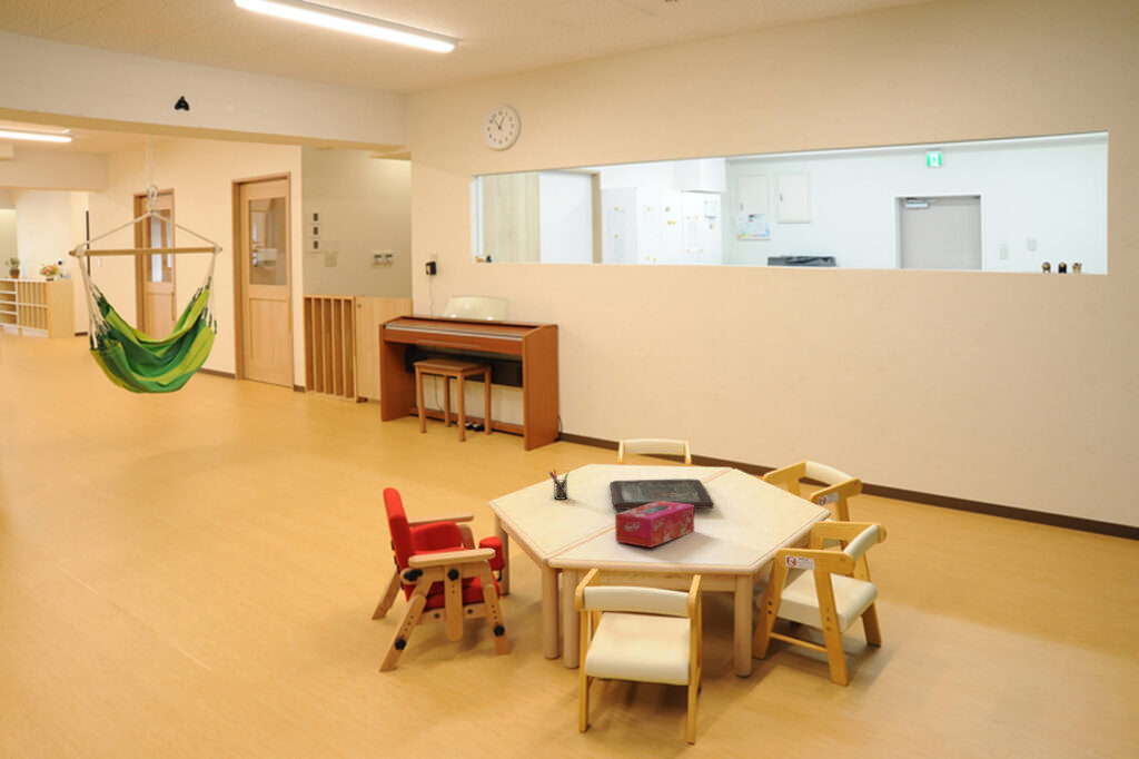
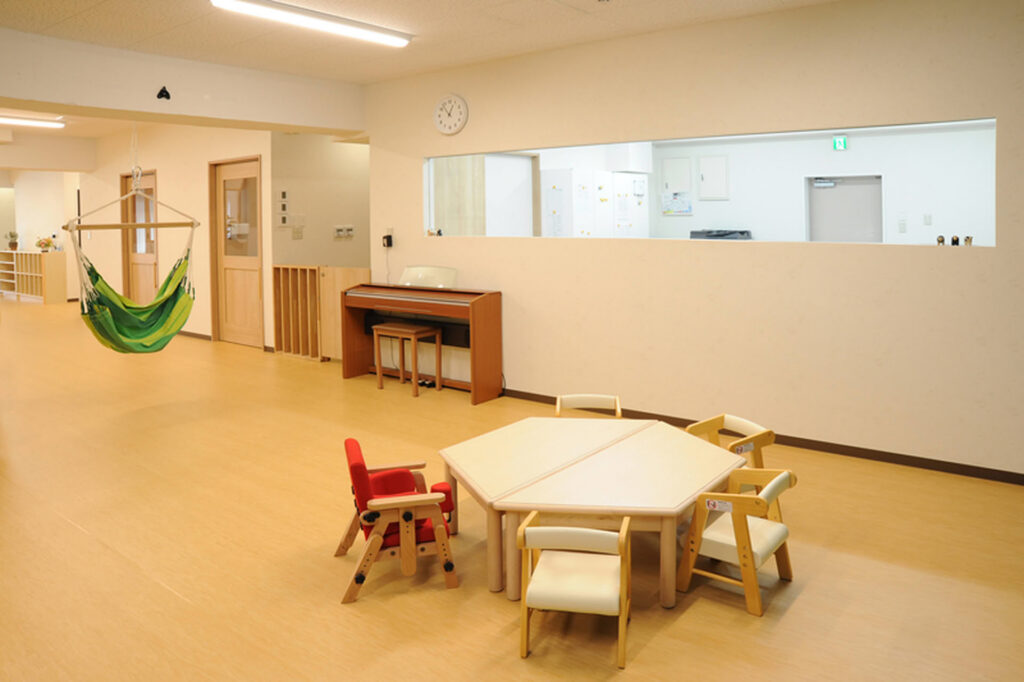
- tissue box (655, 522)
- pen holder (561, 483)
- board game (658, 493)
